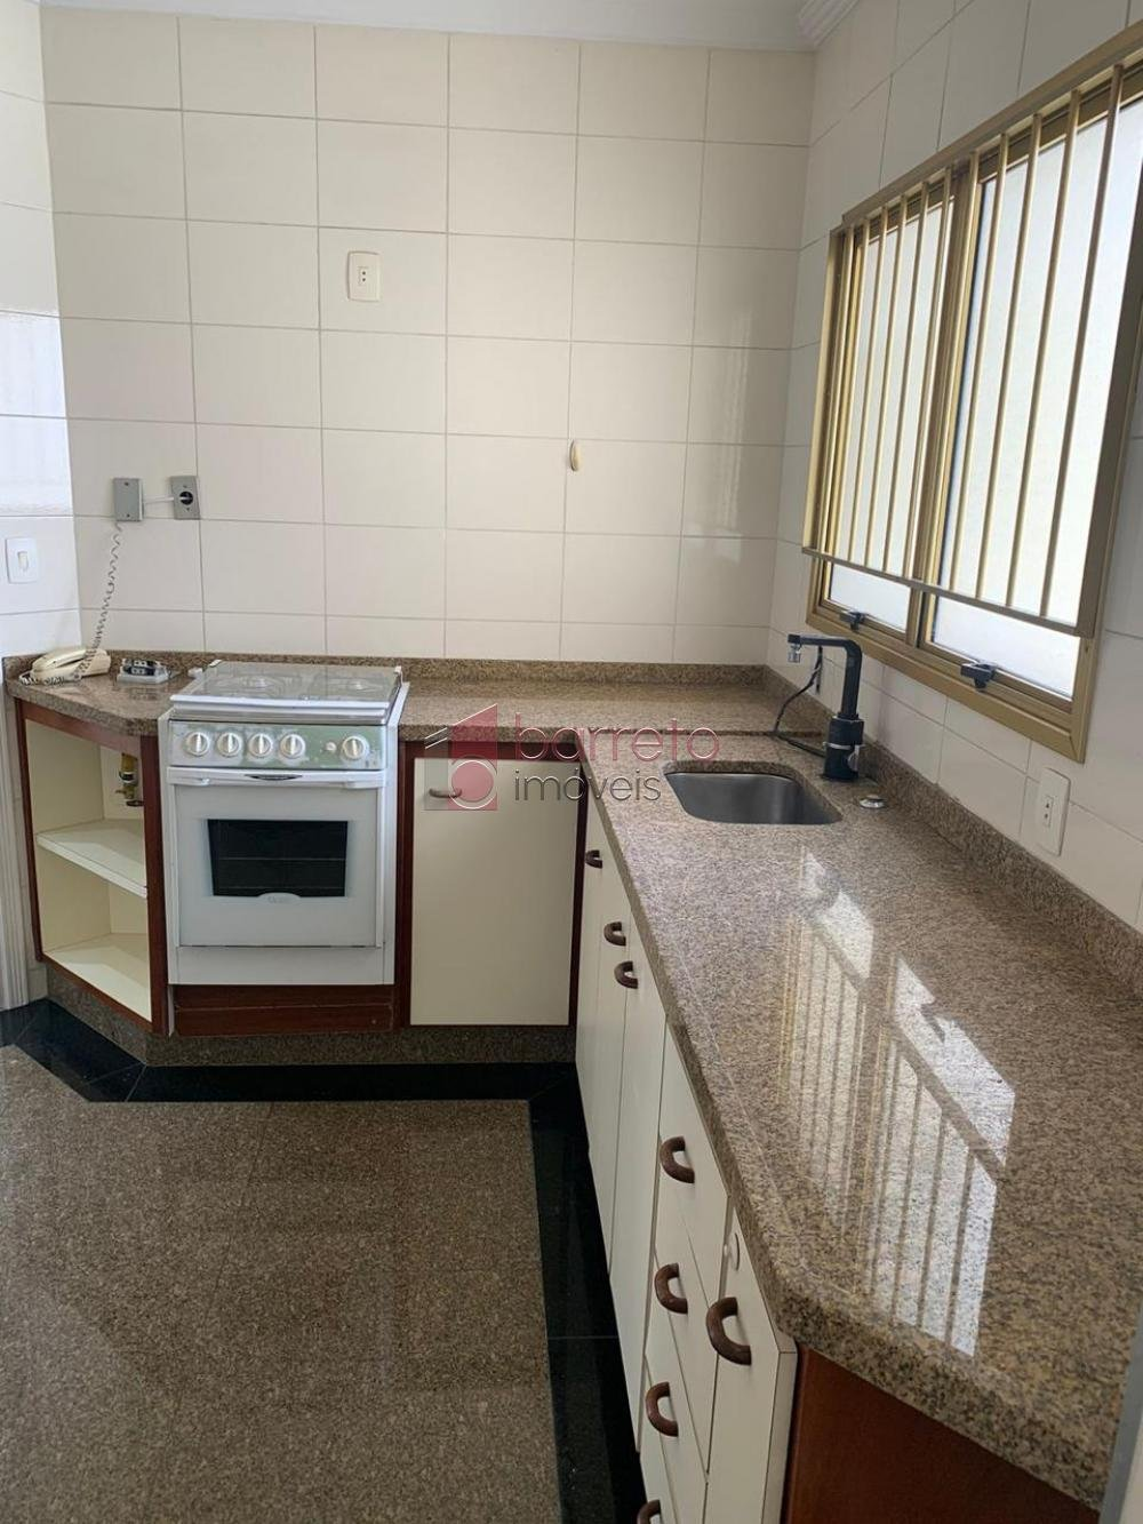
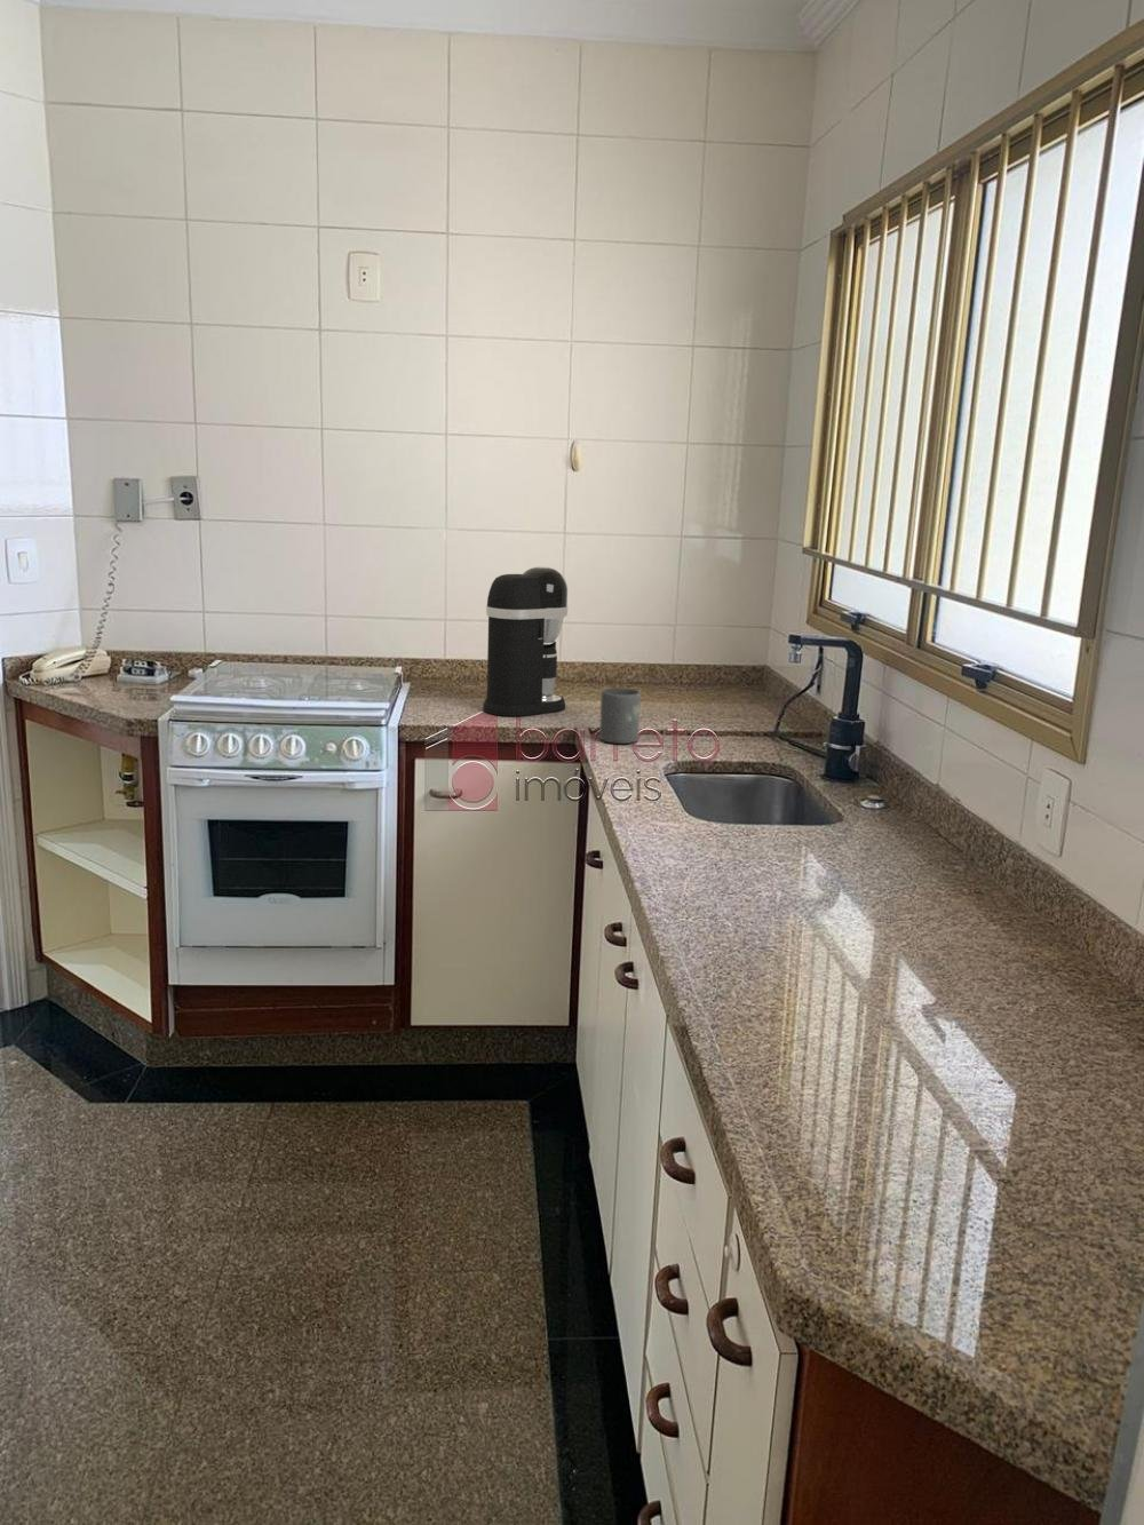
+ mug (622, 714)
+ coffee maker (526, 638)
